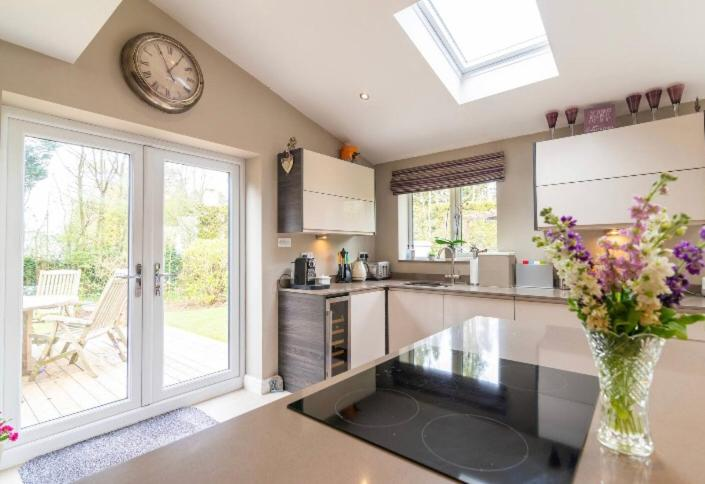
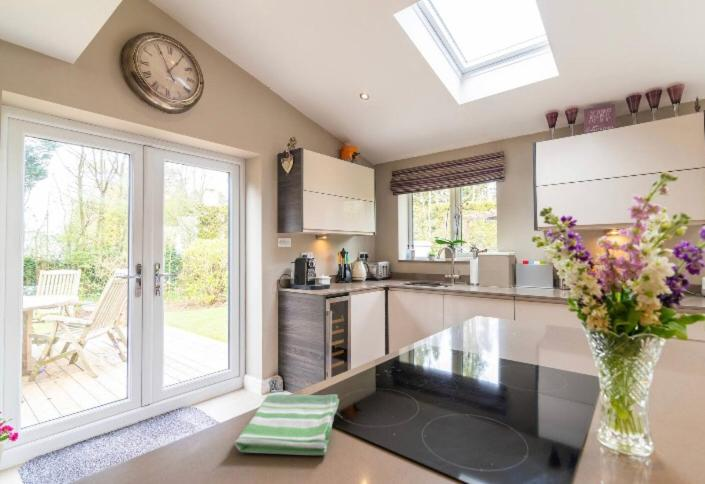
+ dish towel (292, 419)
